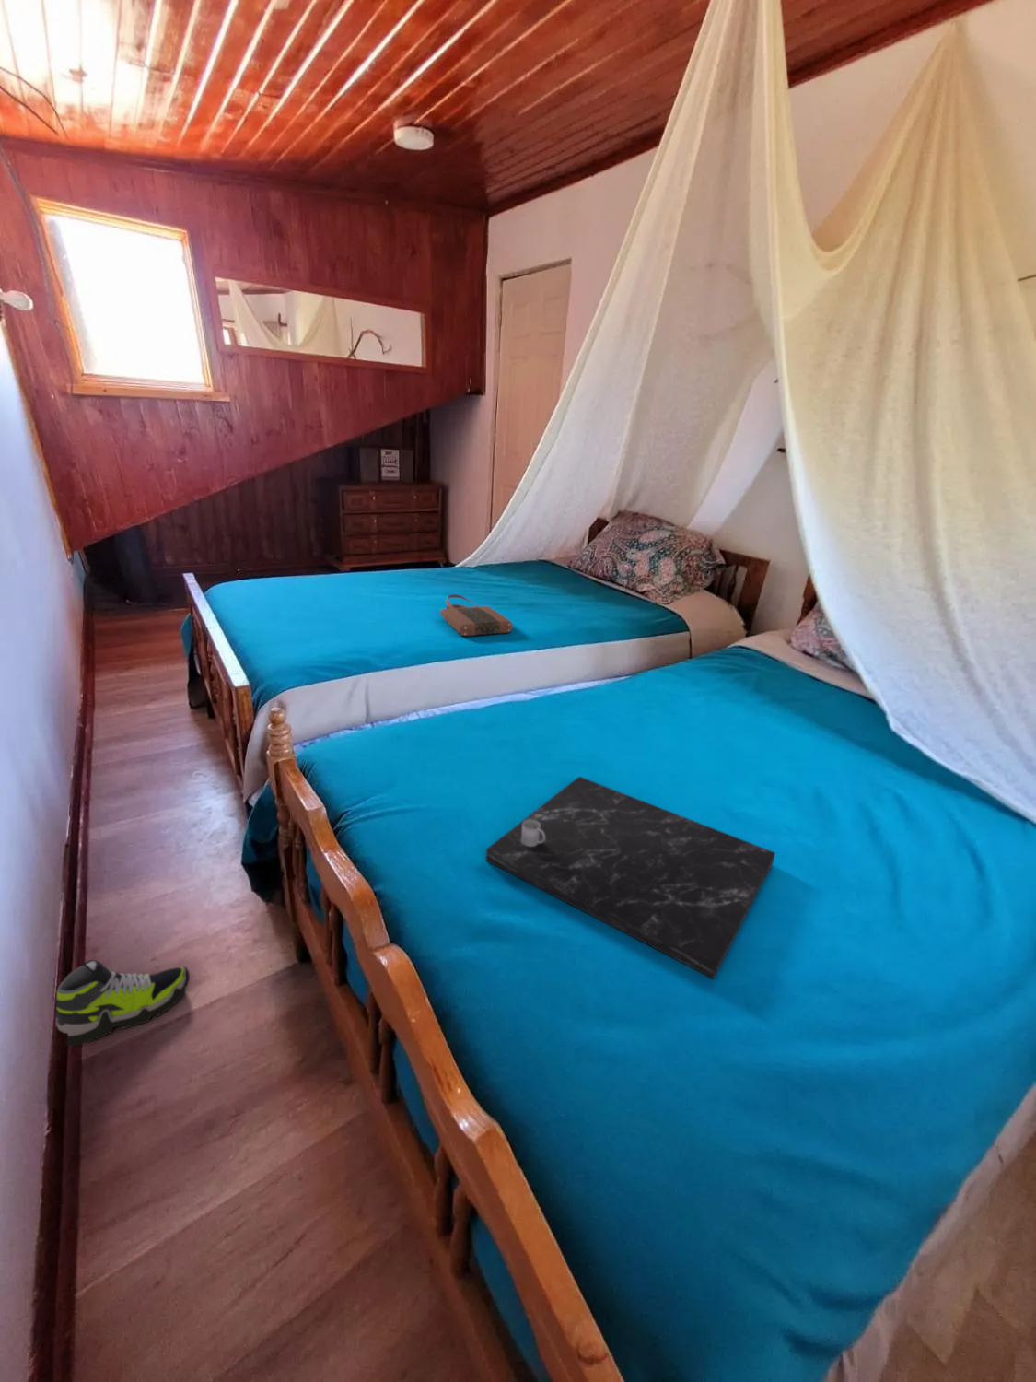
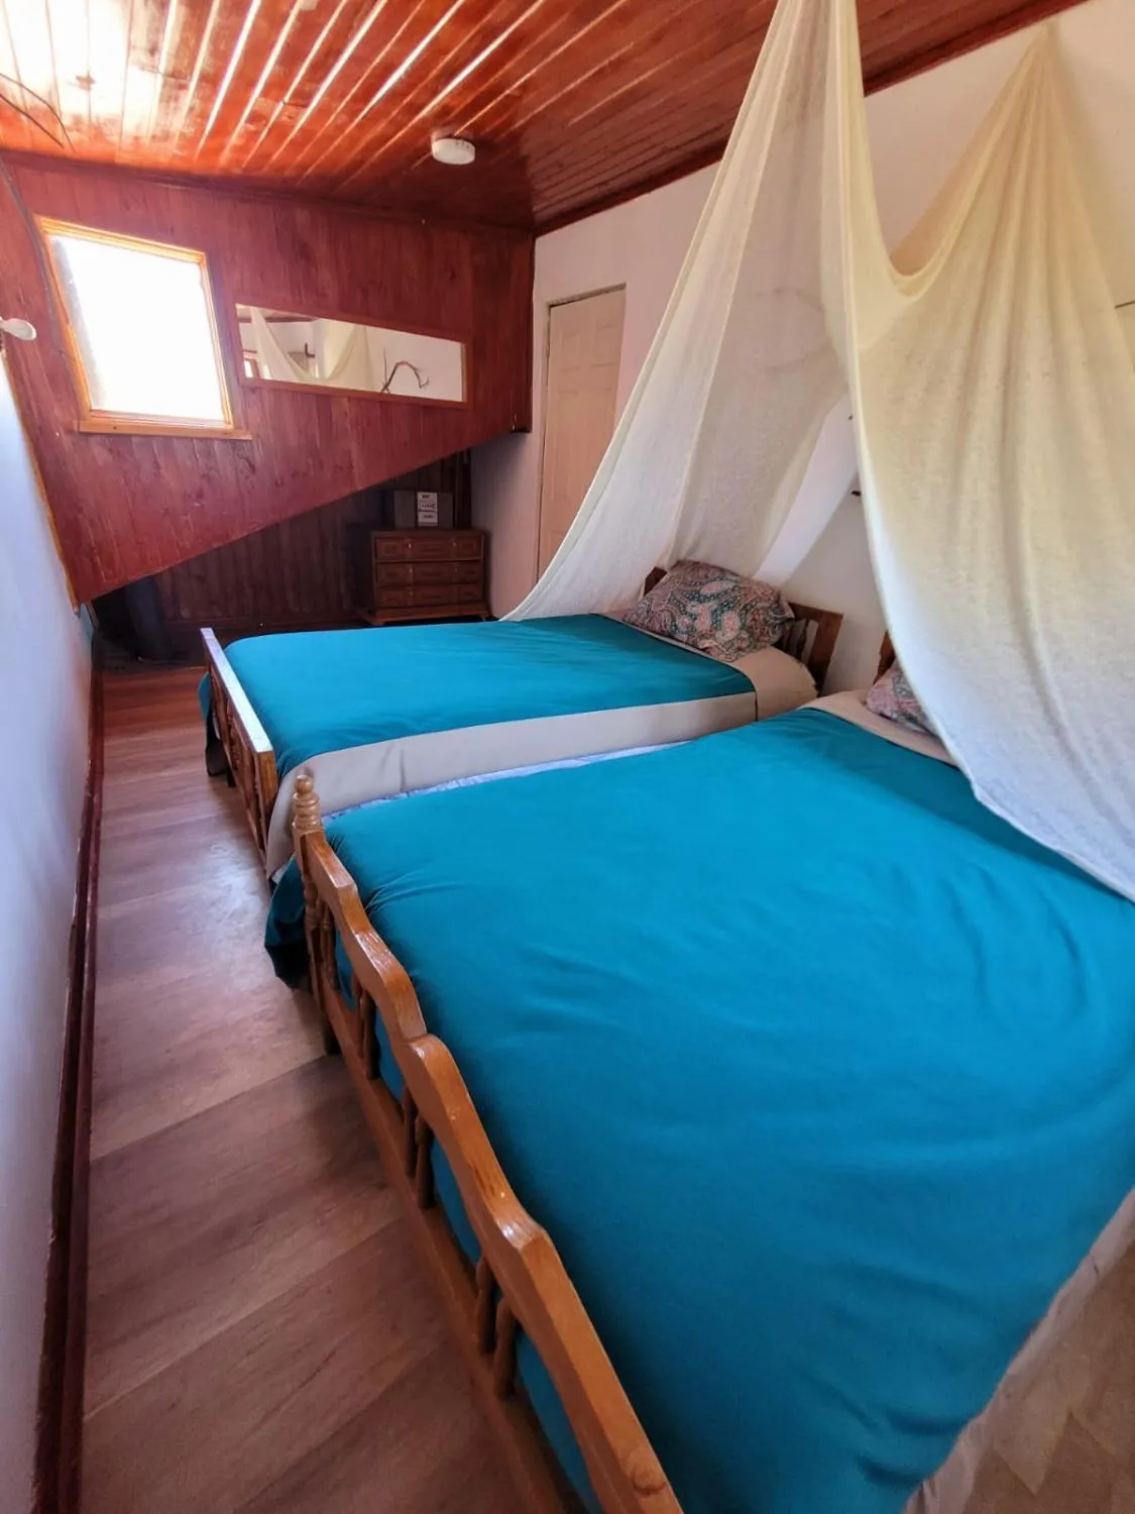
- shoe (121, 985)
- tote bag (469, 613)
- tray (633, 848)
